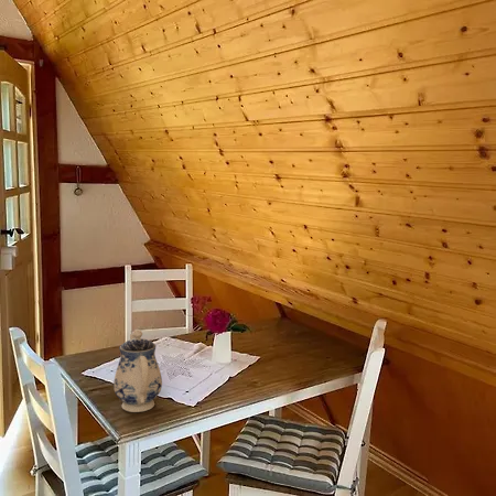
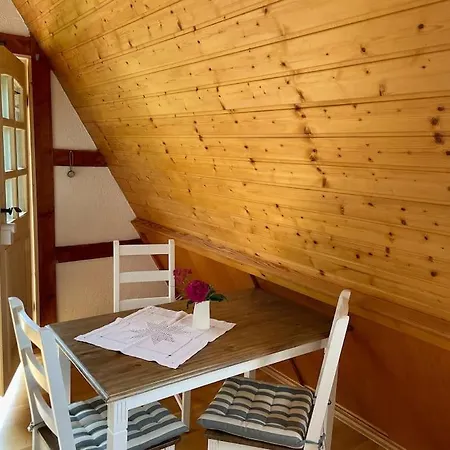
- teapot (138, 367)
